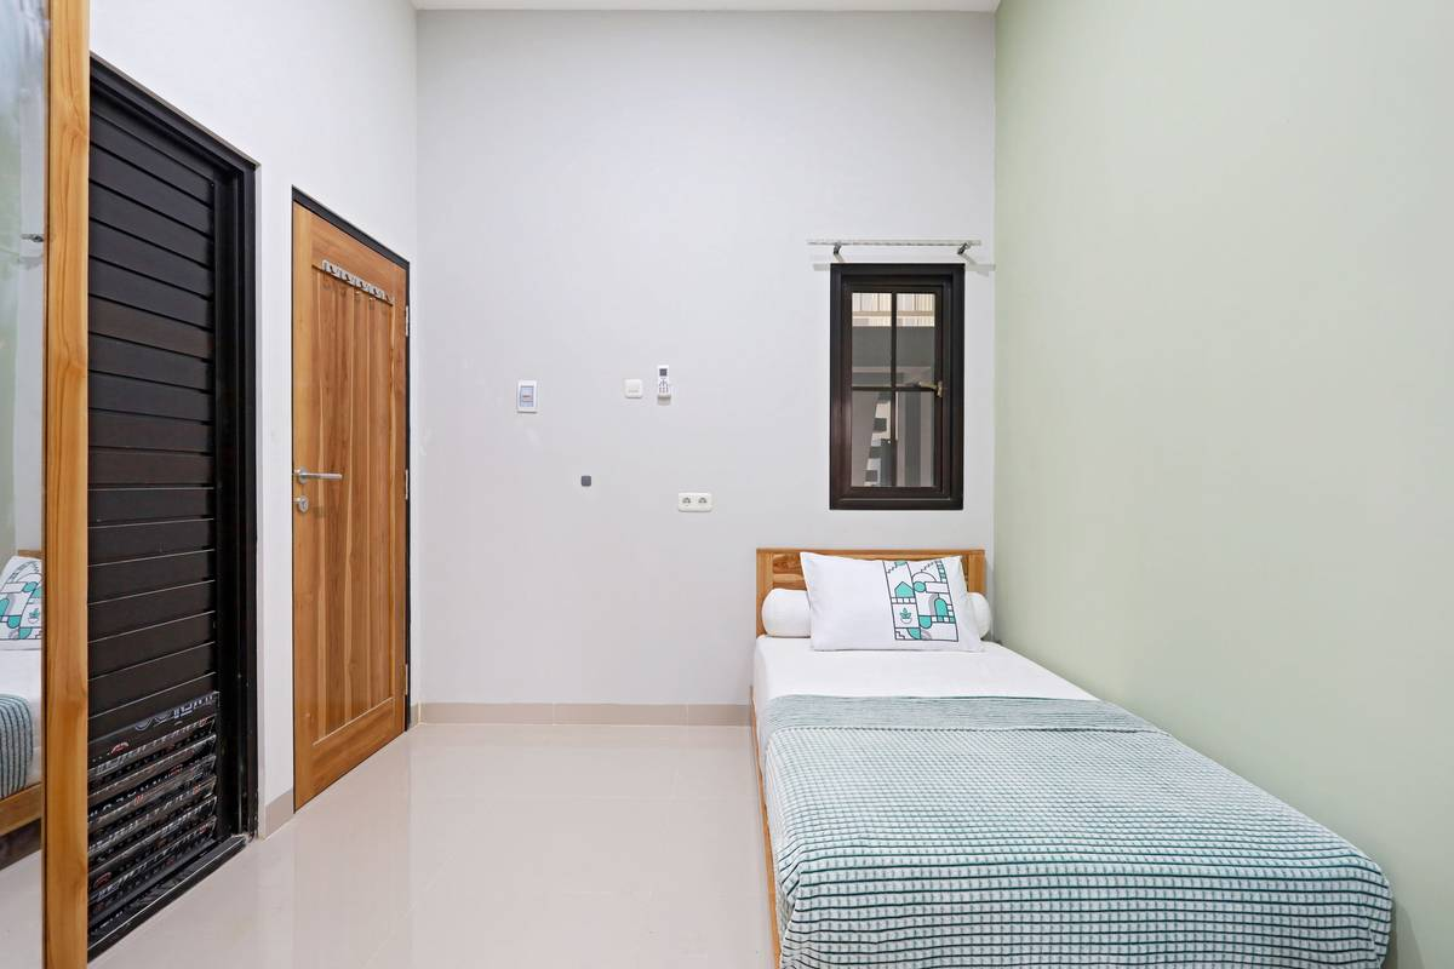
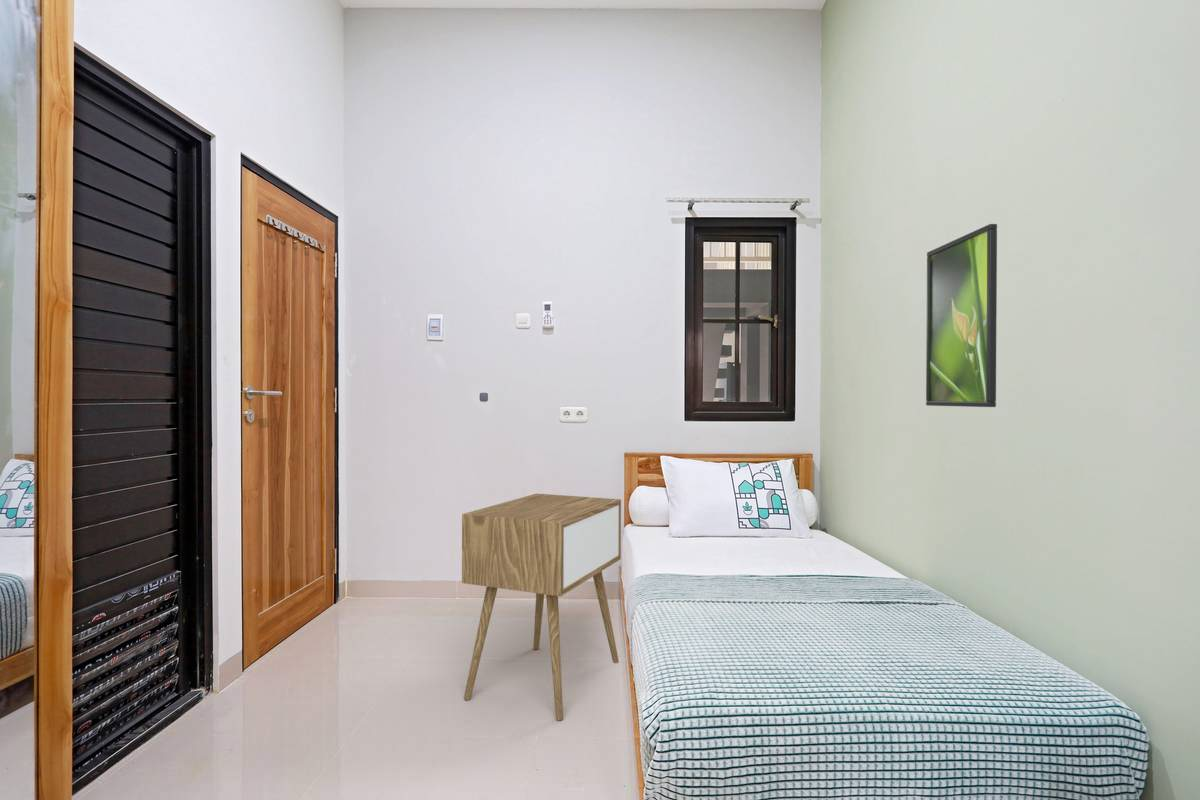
+ nightstand (546, 592)
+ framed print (958, 322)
